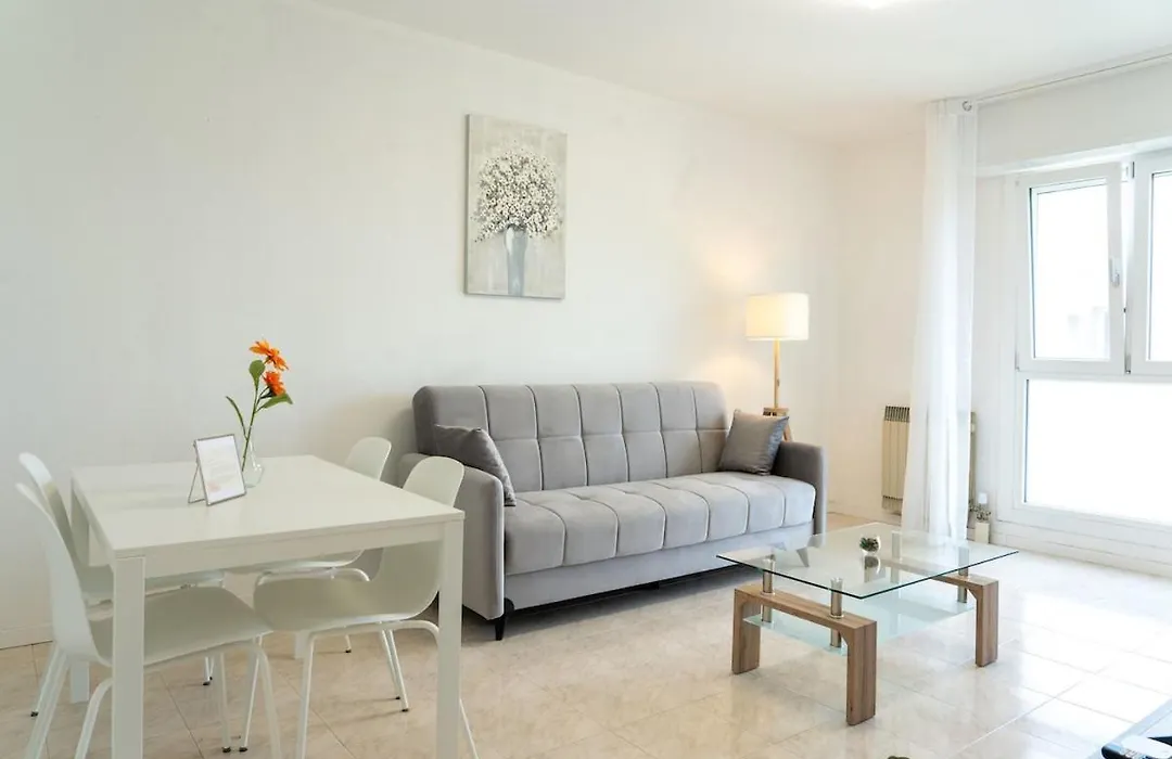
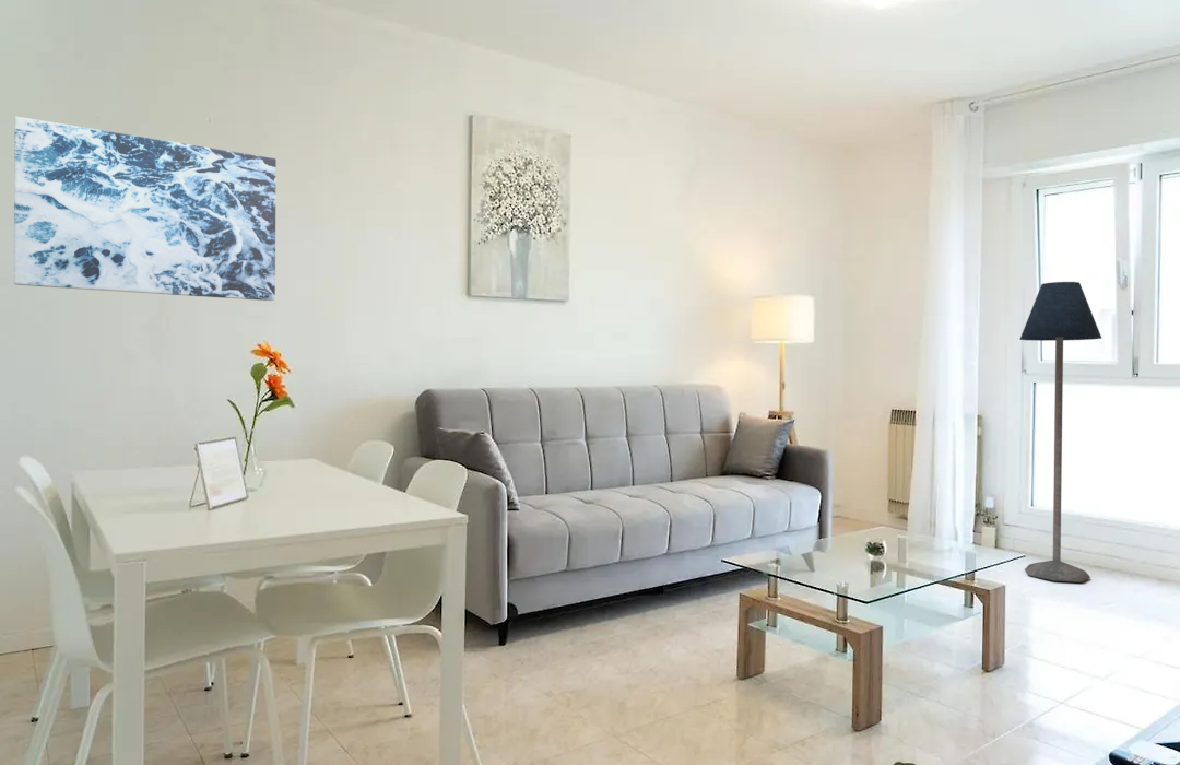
+ floor lamp (1059, 428)
+ wall art (155, 216)
